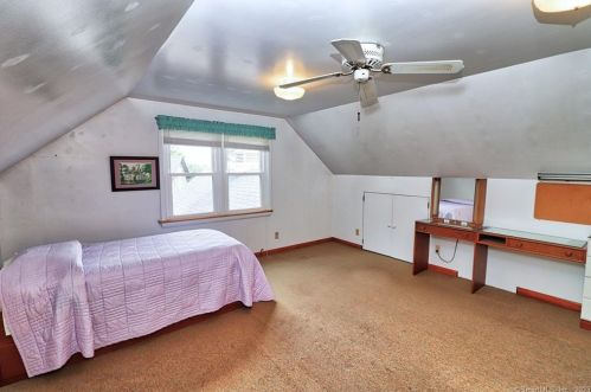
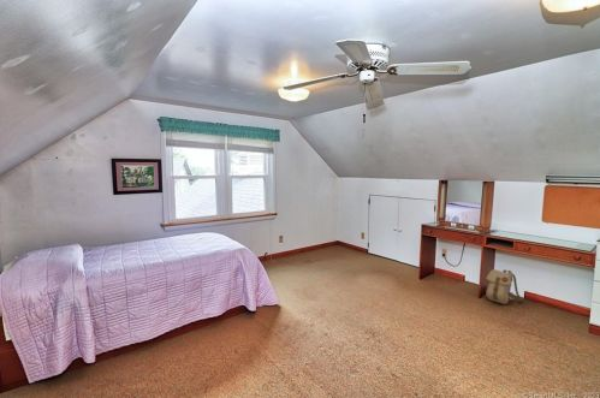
+ backpack (503, 285)
